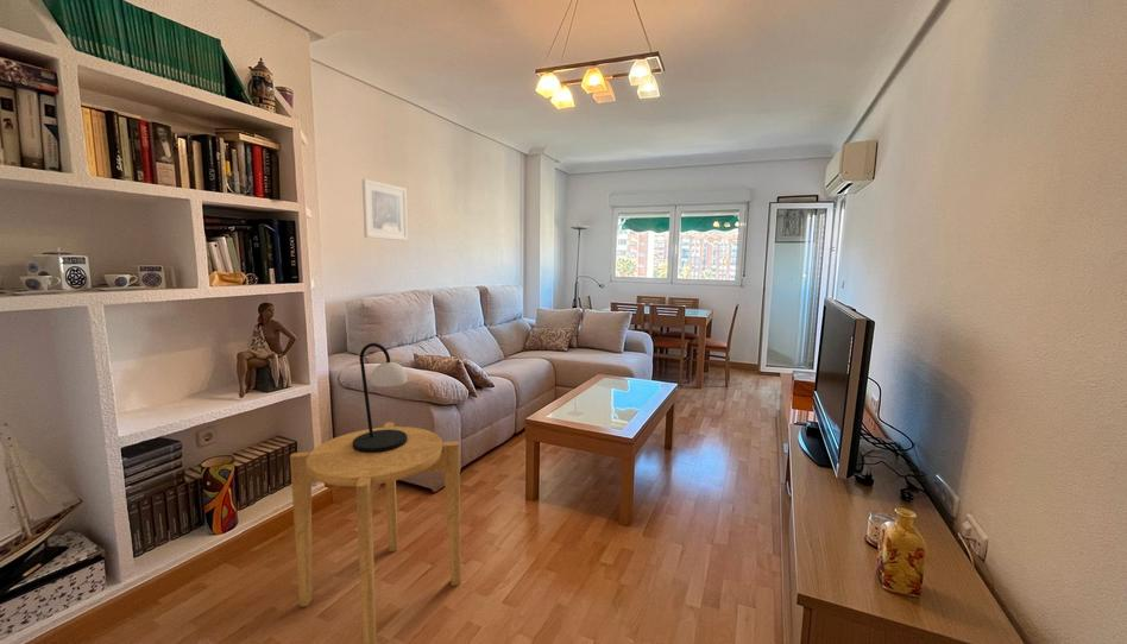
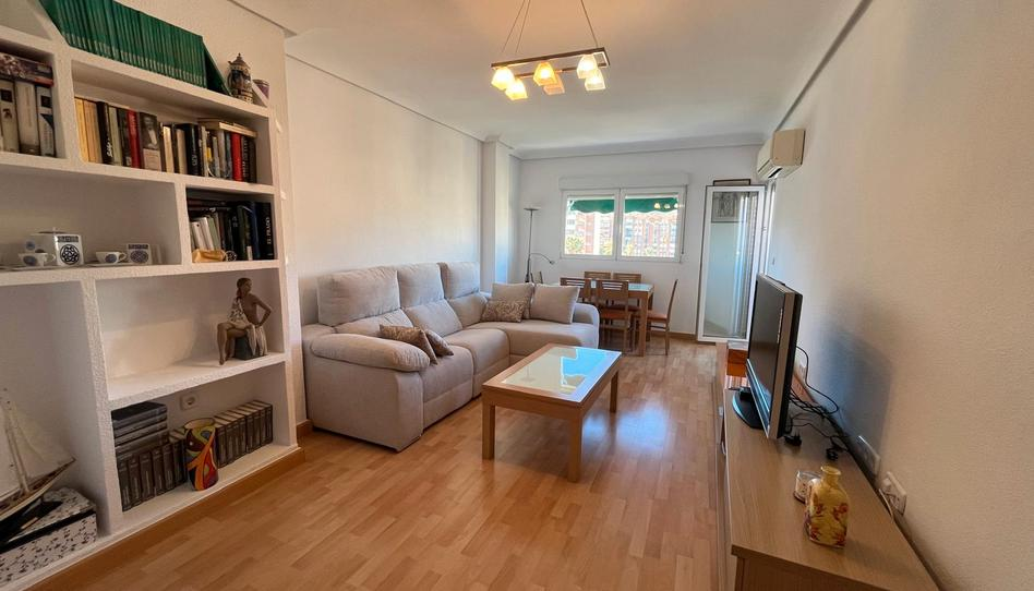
- side table (388, 522)
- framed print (385, 211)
- table lamp (378, 385)
